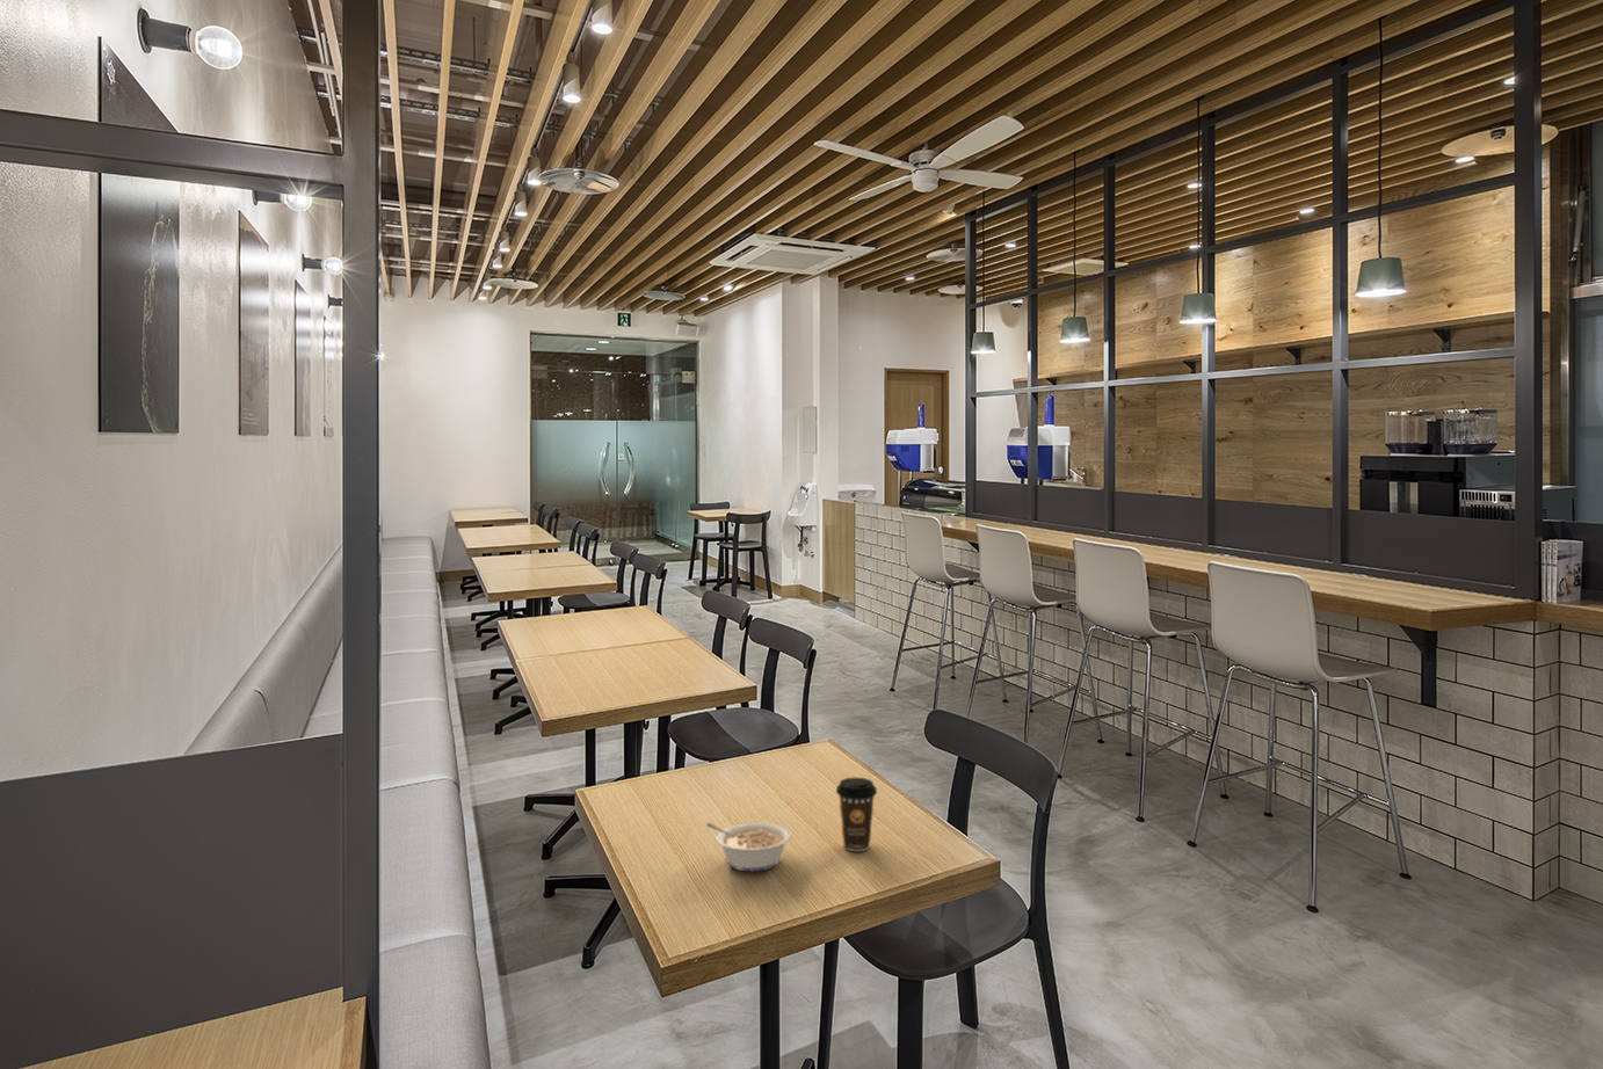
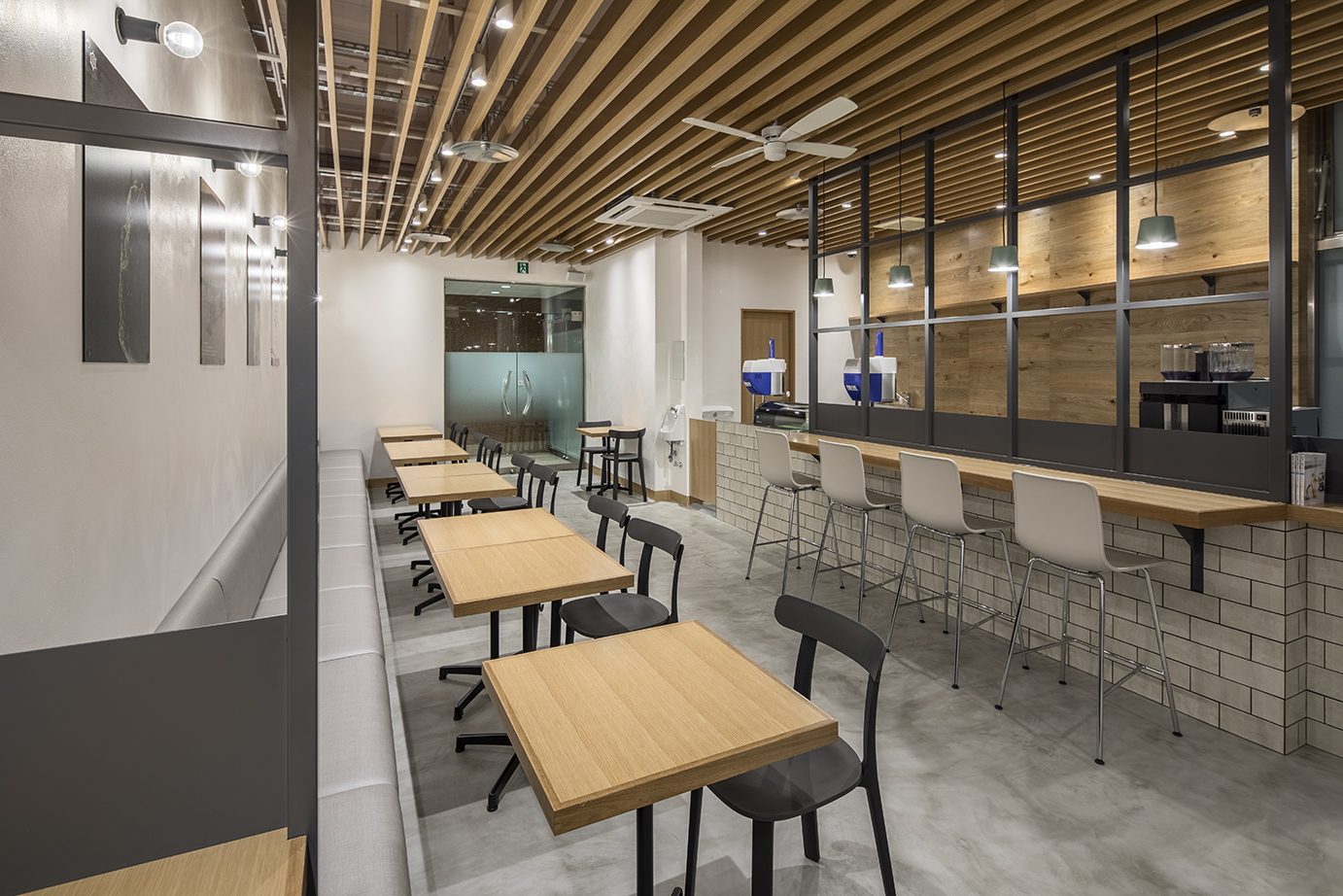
- legume (751, 845)
- coffee cup (856, 814)
